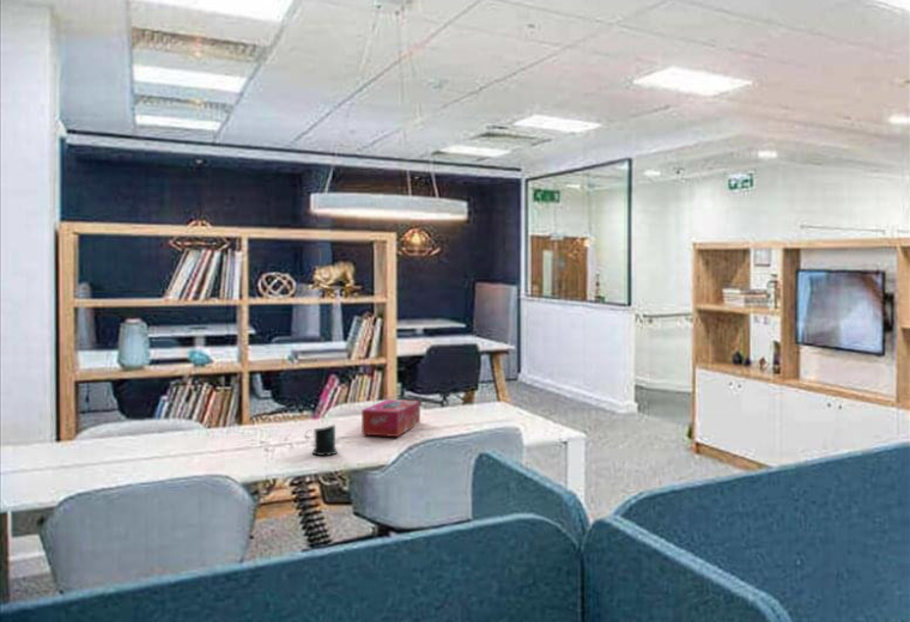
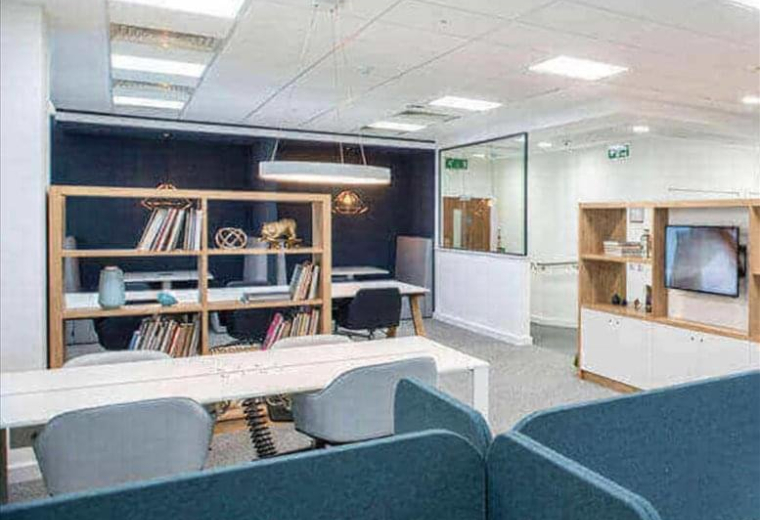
- tissue box (392, 416)
- mug (321, 439)
